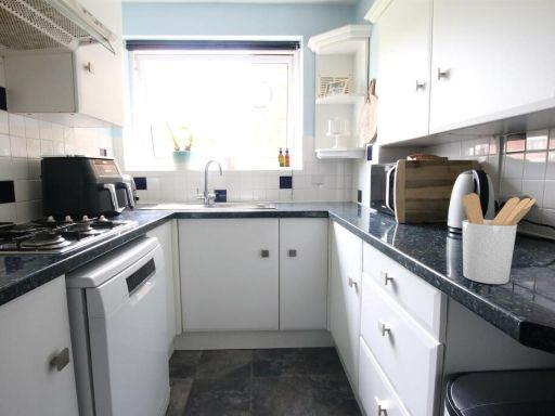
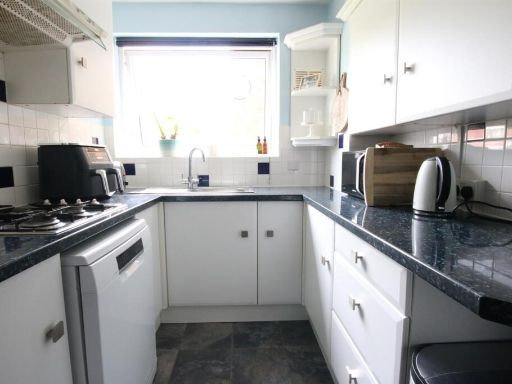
- utensil holder (498, 236)
